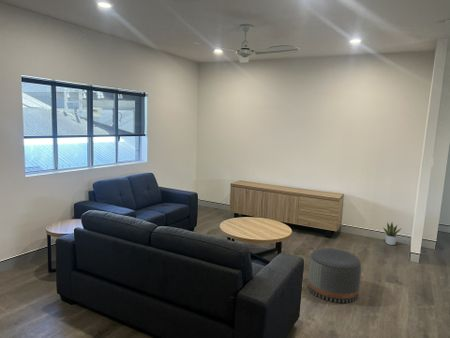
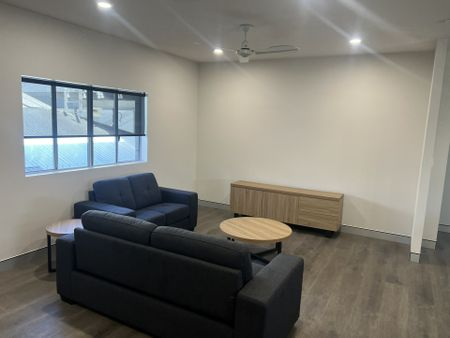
- pouf (334, 271)
- potted plant (392, 232)
